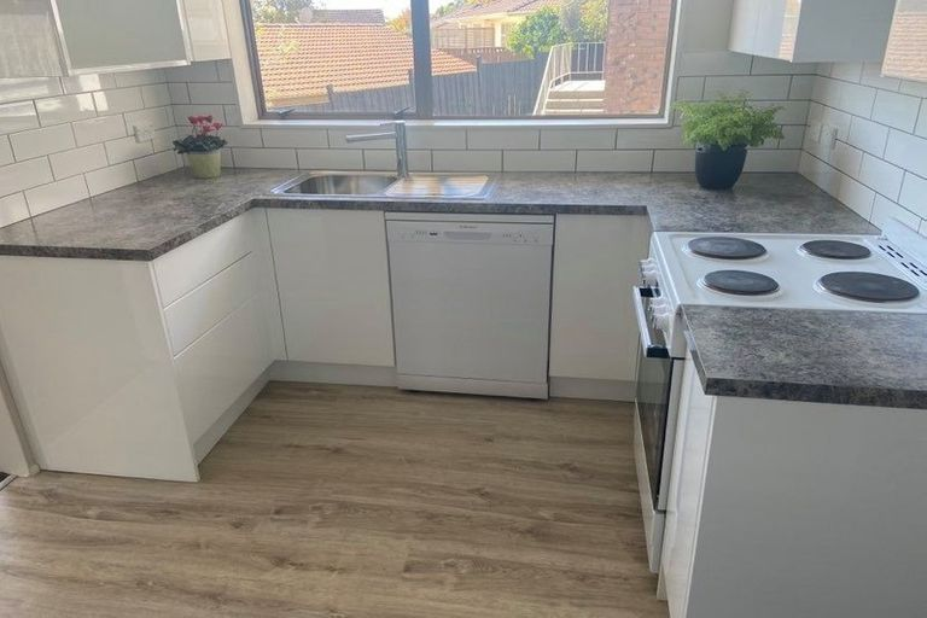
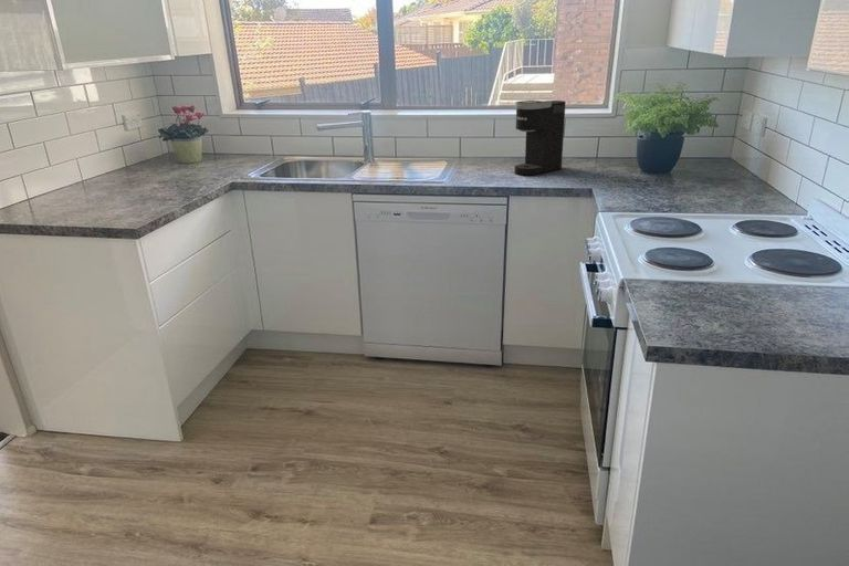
+ coffee maker (538, 136)
